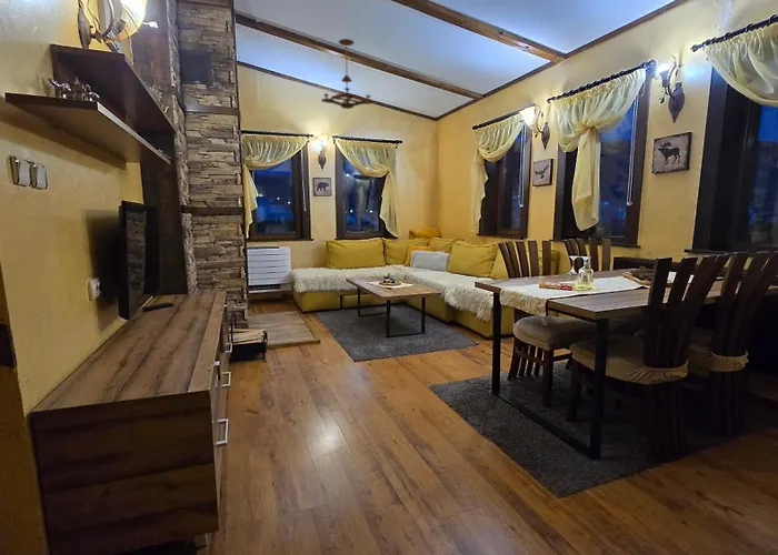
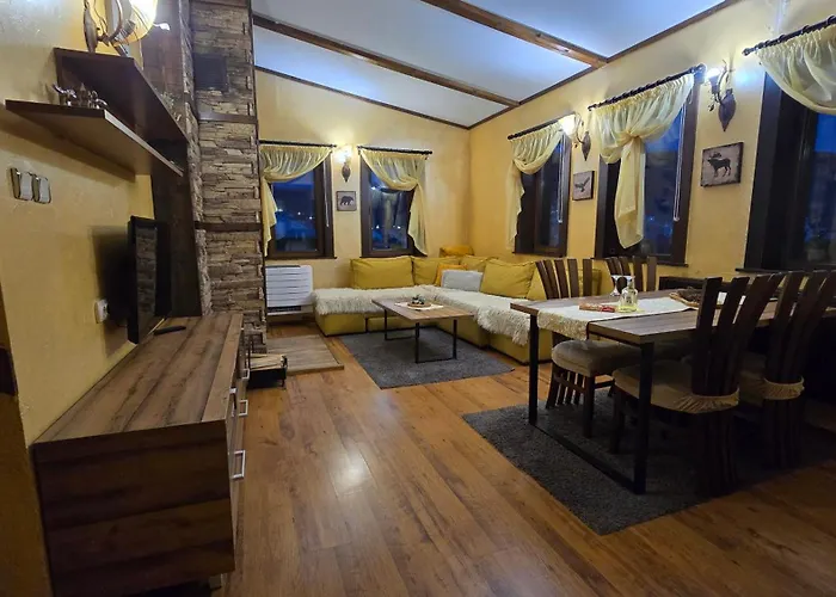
- chandelier (346, 73)
